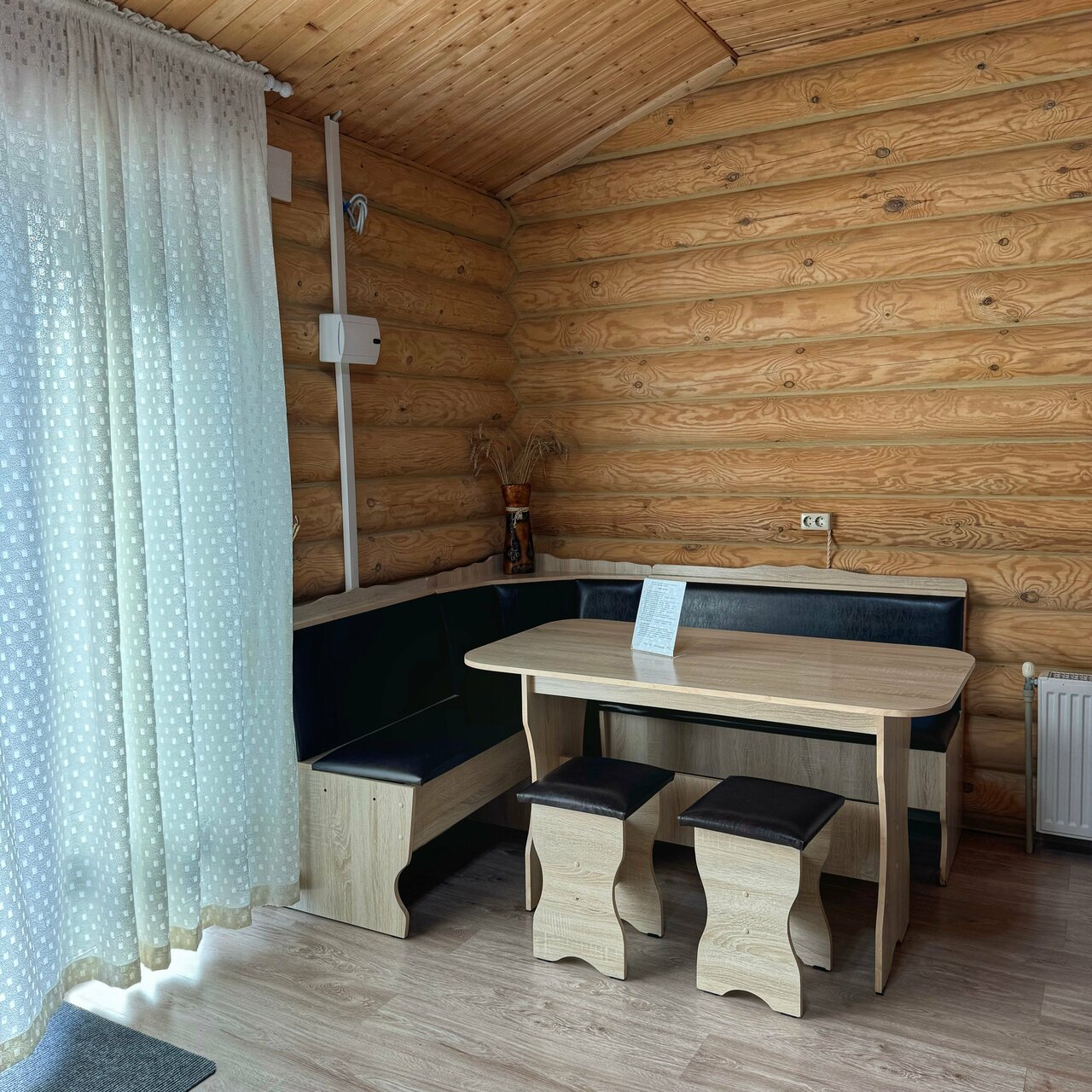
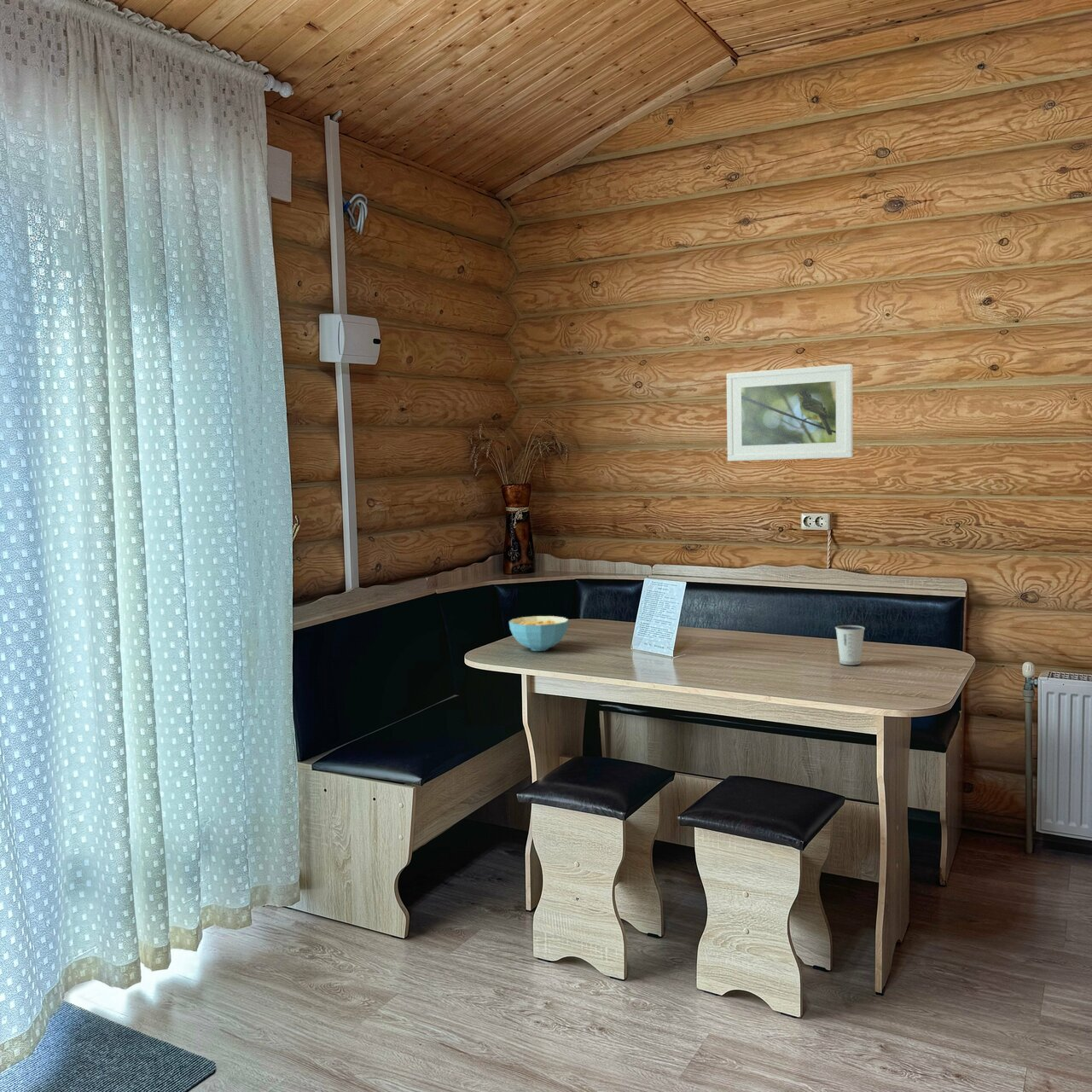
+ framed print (787, 414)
+ dixie cup (850, 645)
+ cereal bowl (539, 635)
